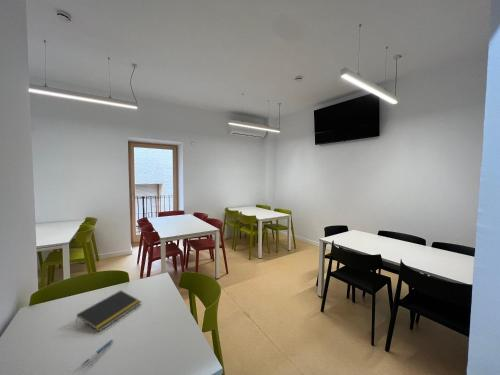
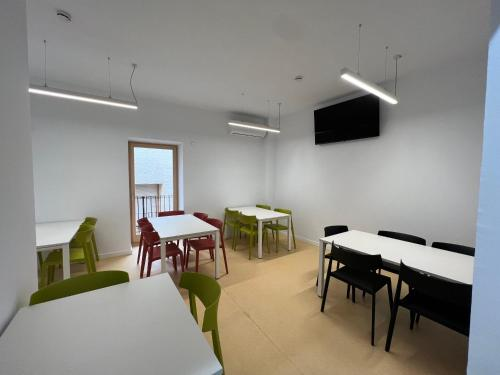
- pen (99, 351)
- notepad (111, 308)
